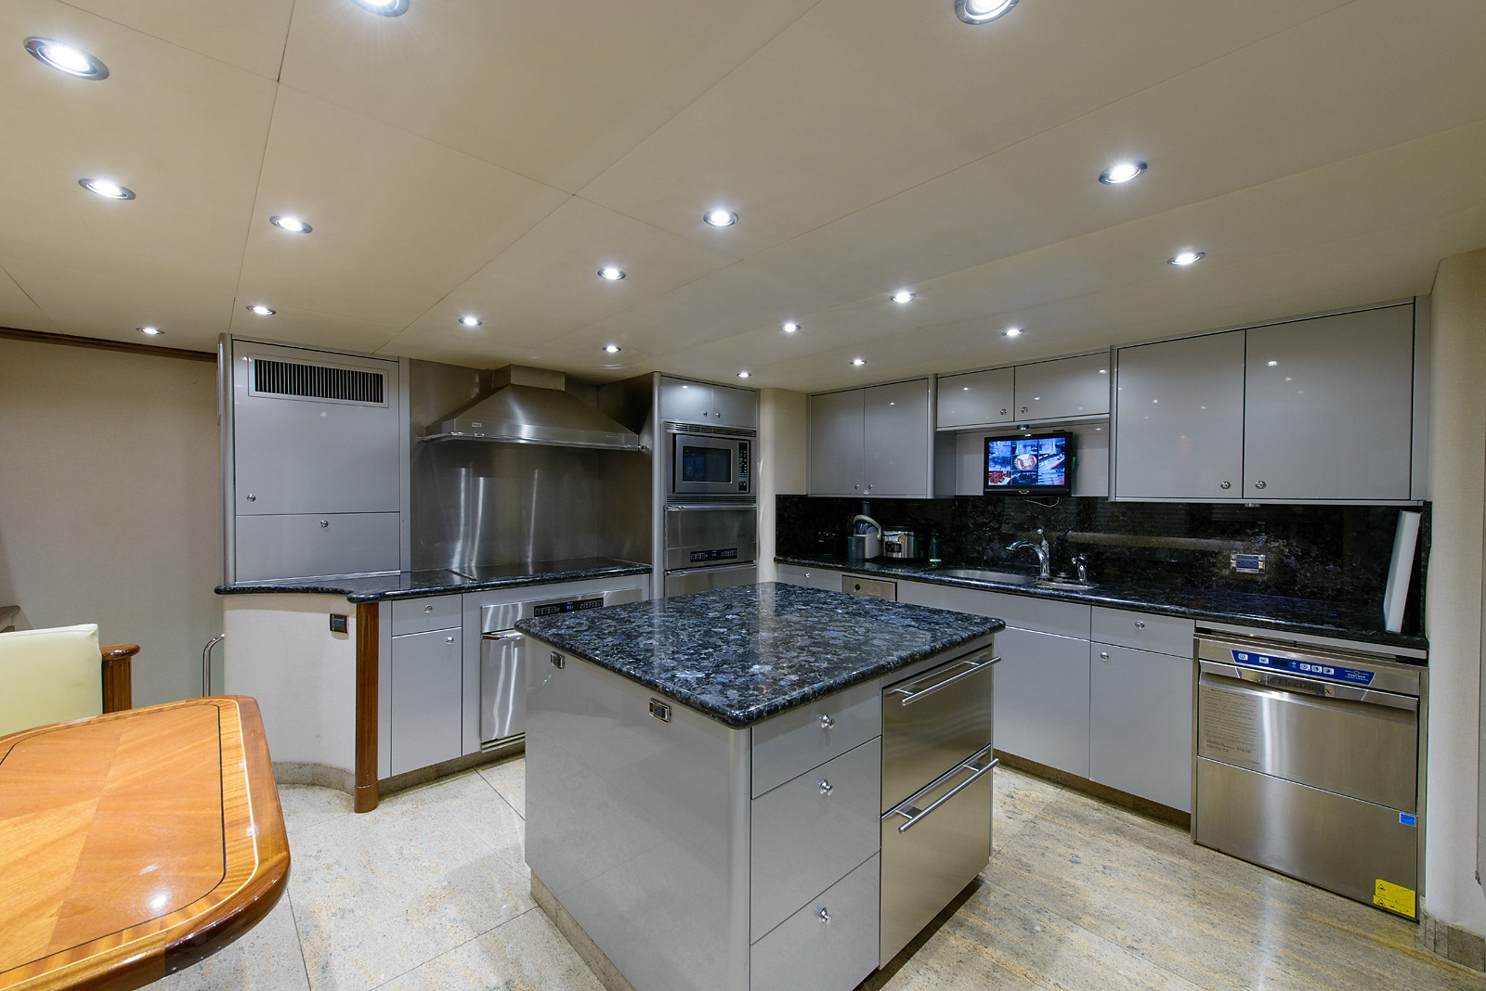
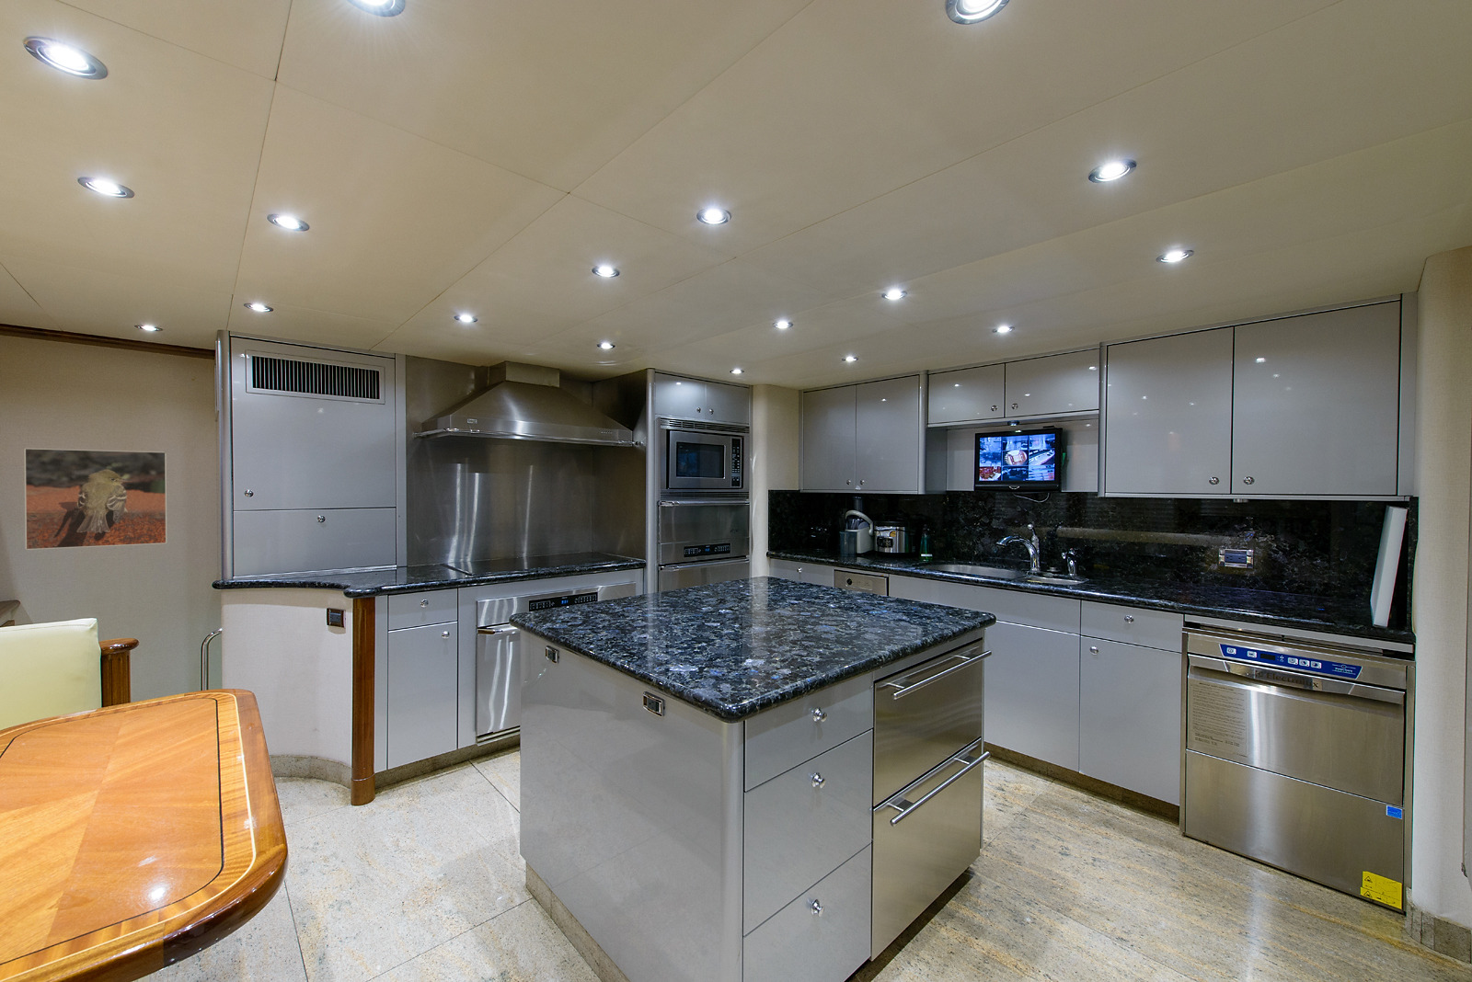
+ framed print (100, 498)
